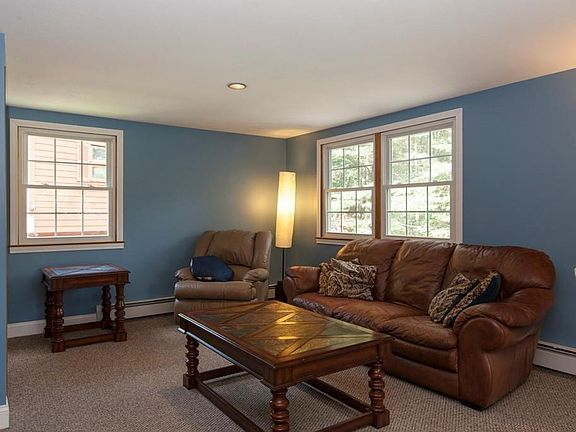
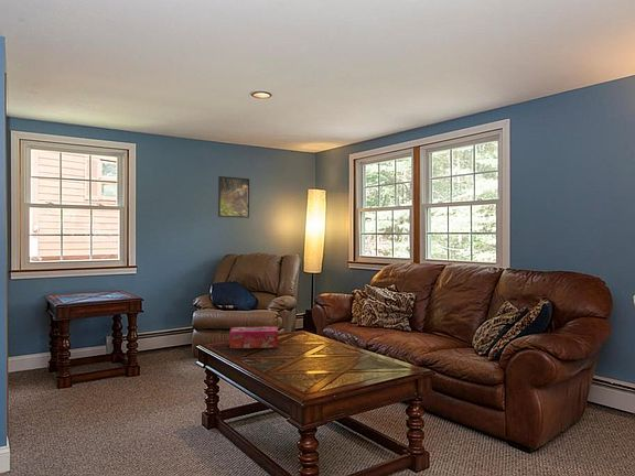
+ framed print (234, 197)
+ tissue box (254, 337)
